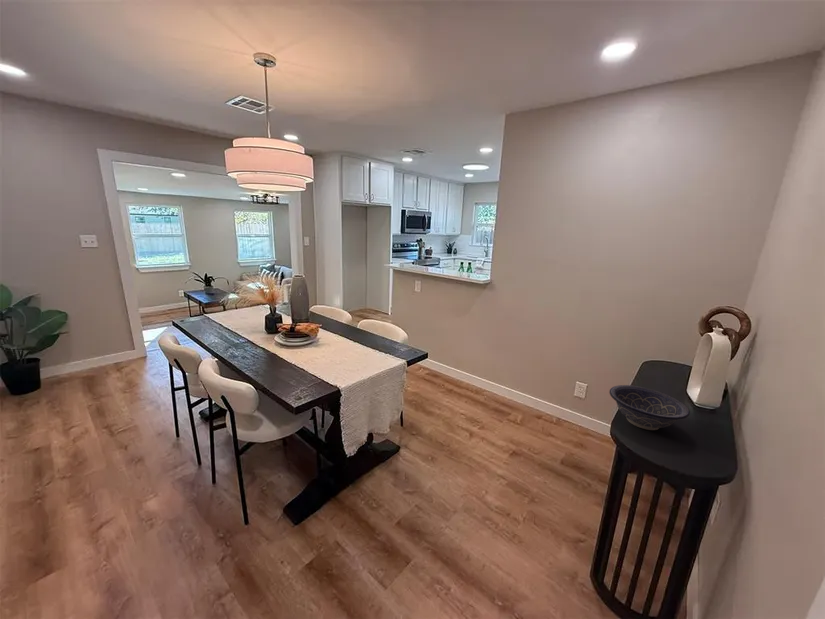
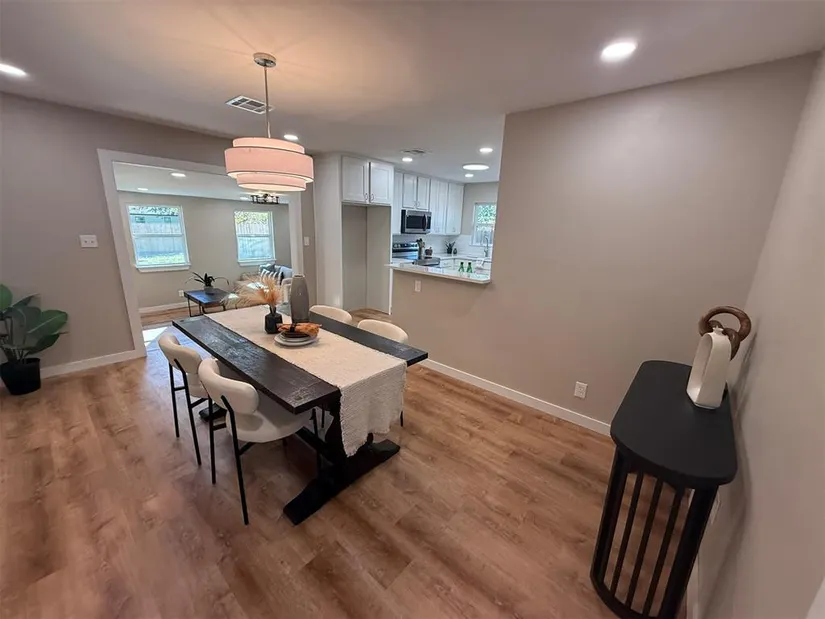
- decorative bowl (645, 411)
